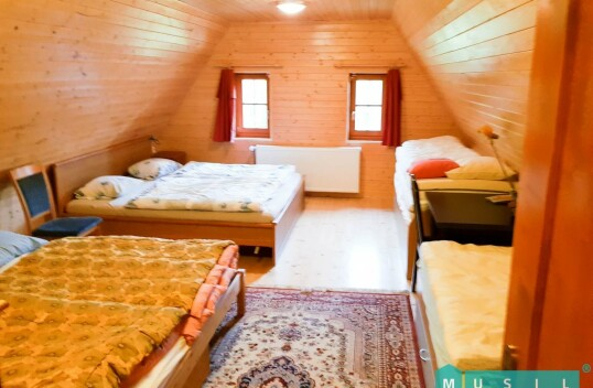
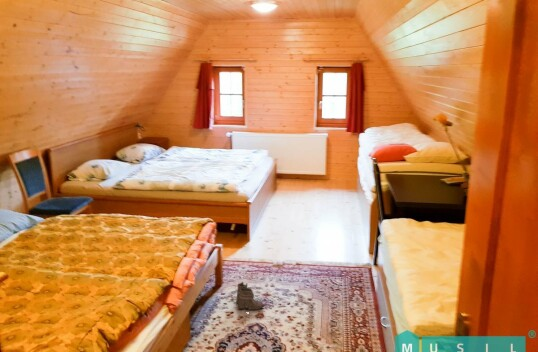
+ boots (248, 294)
